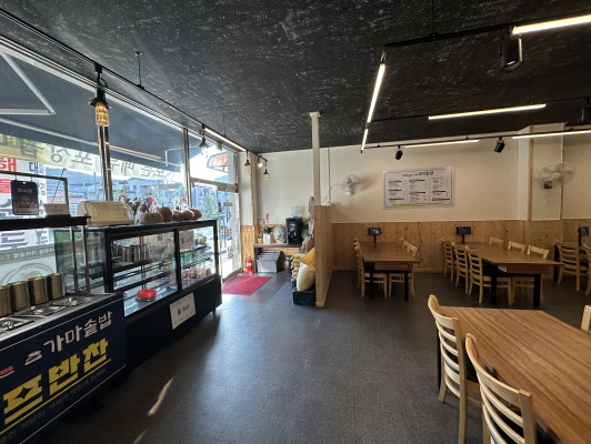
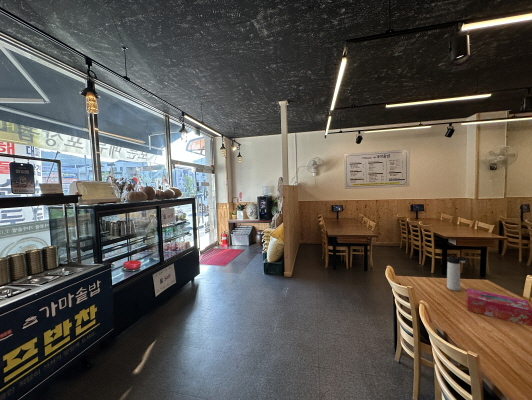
+ tissue box (496, 305)
+ thermos bottle (456, 273)
